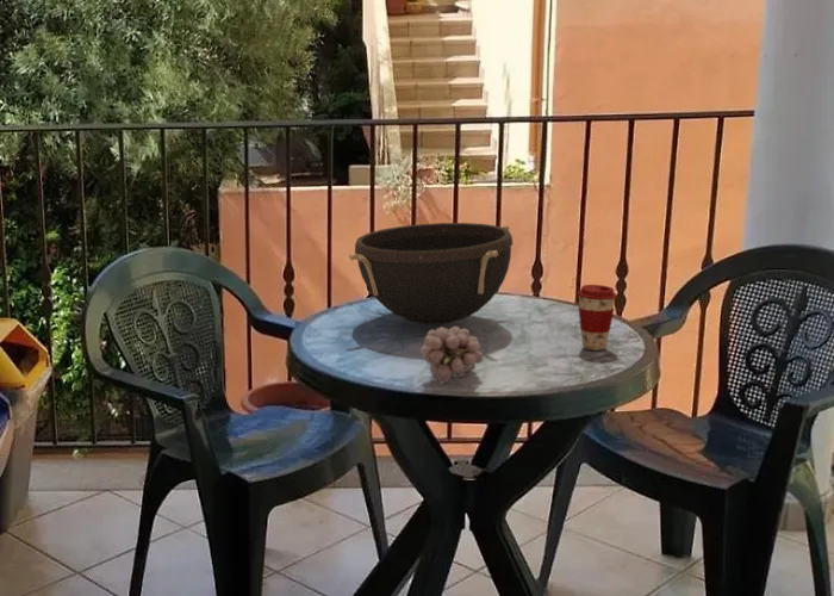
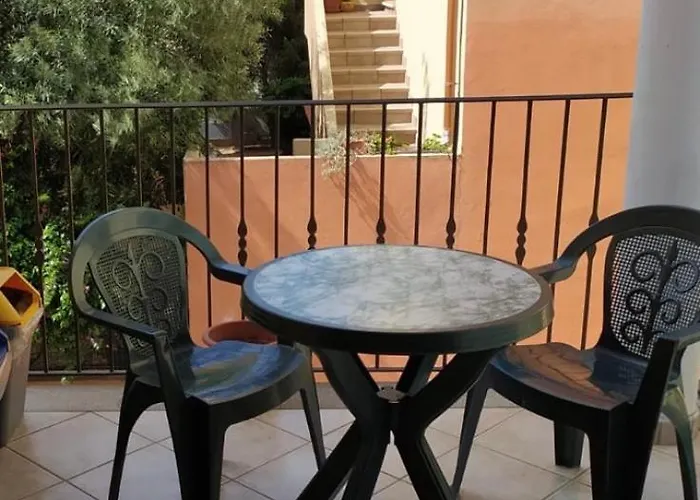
- fruit (454, 348)
- coffee cup (596, 317)
- bowl (432, 277)
